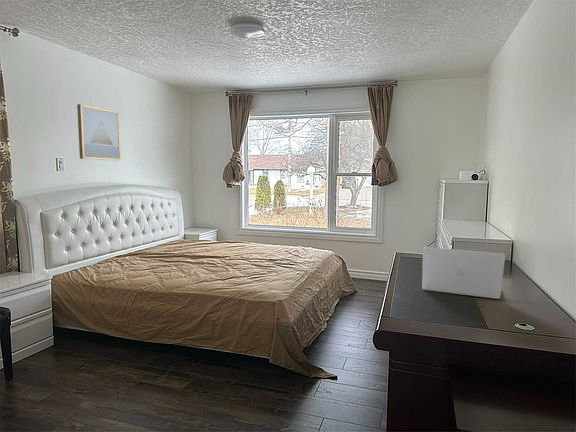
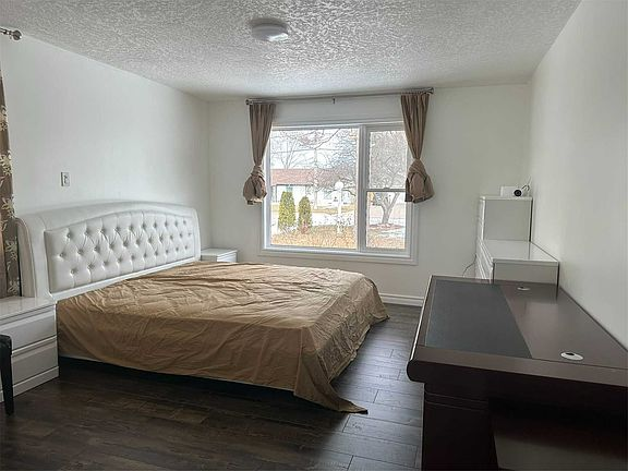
- wall art (100, 134)
- laptop (460, 267)
